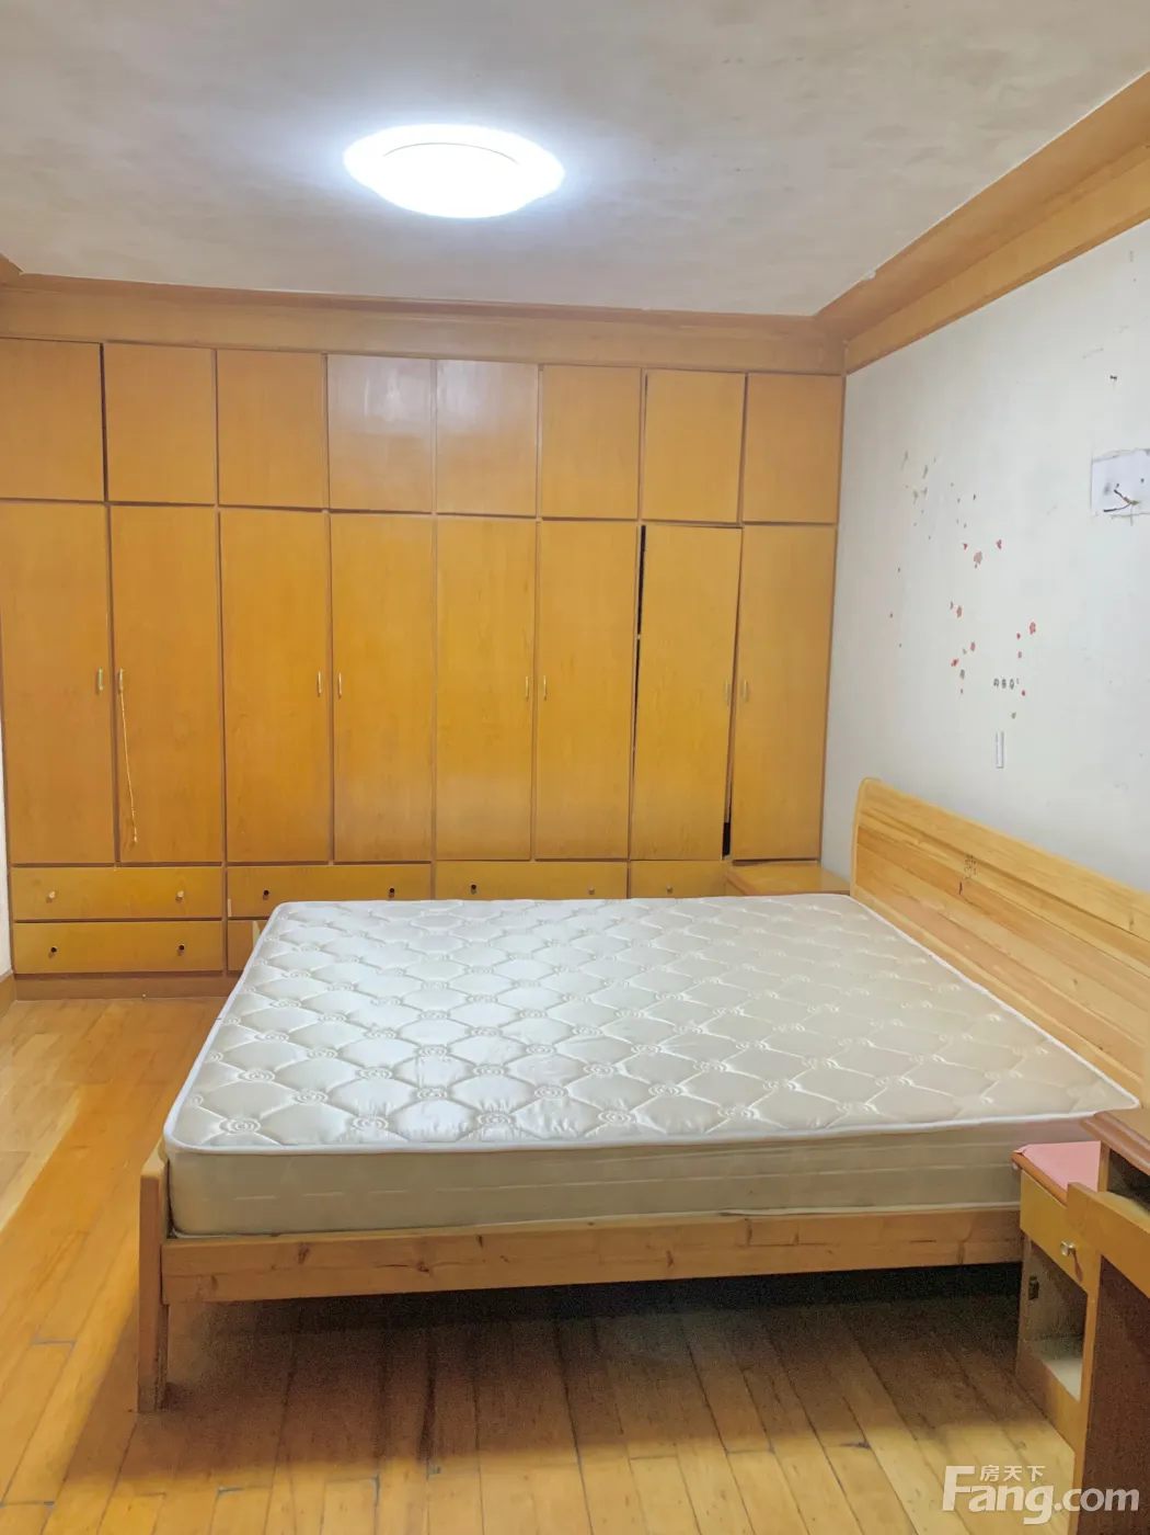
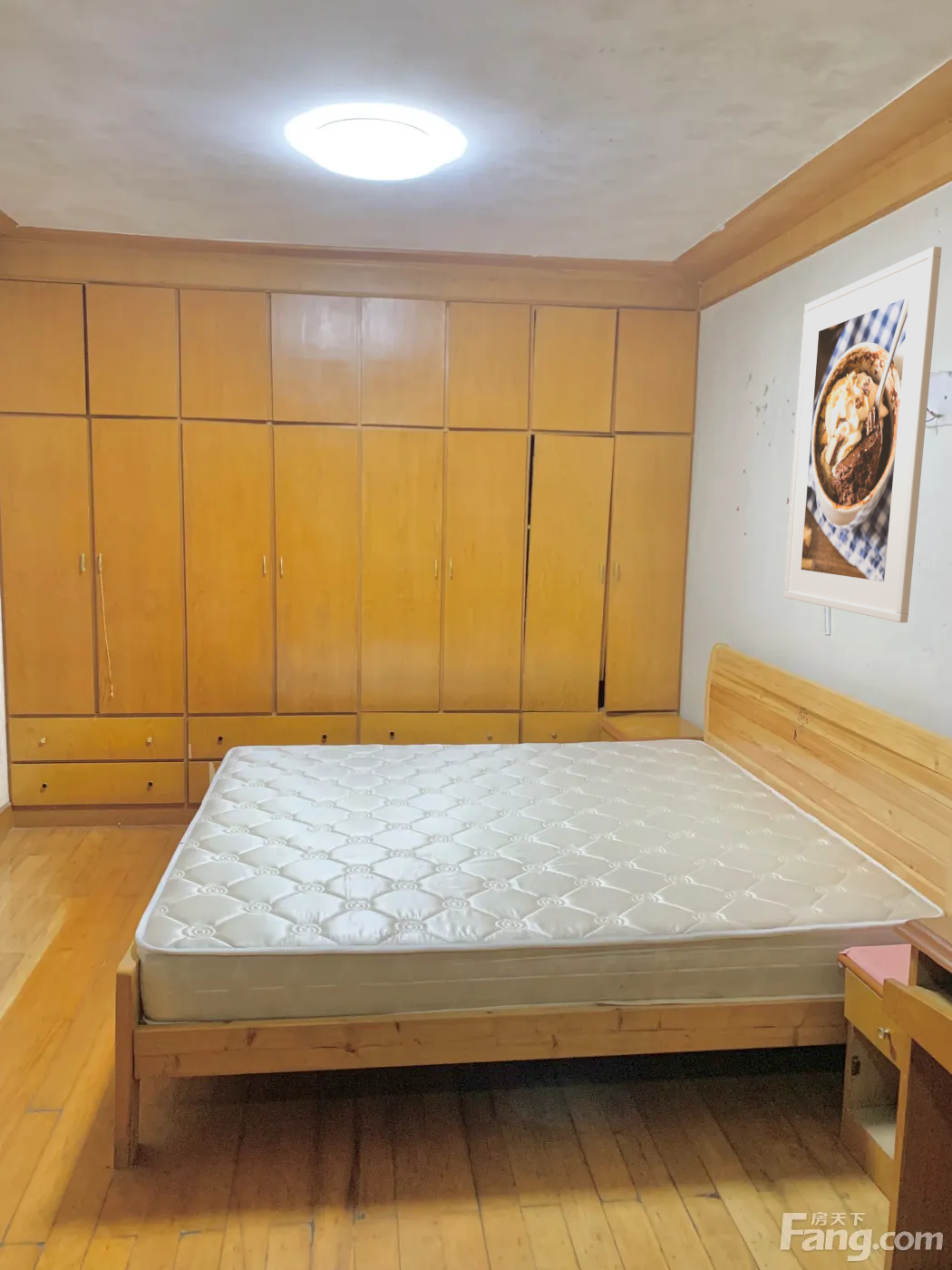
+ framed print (850, 447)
